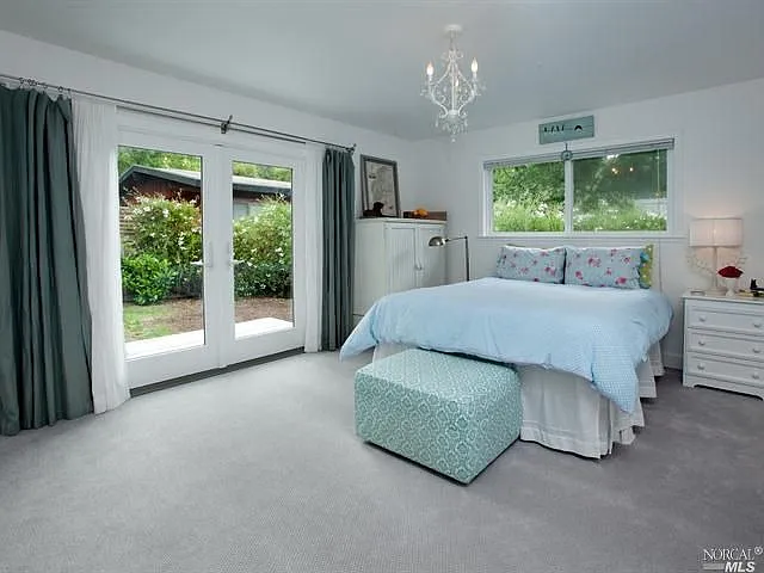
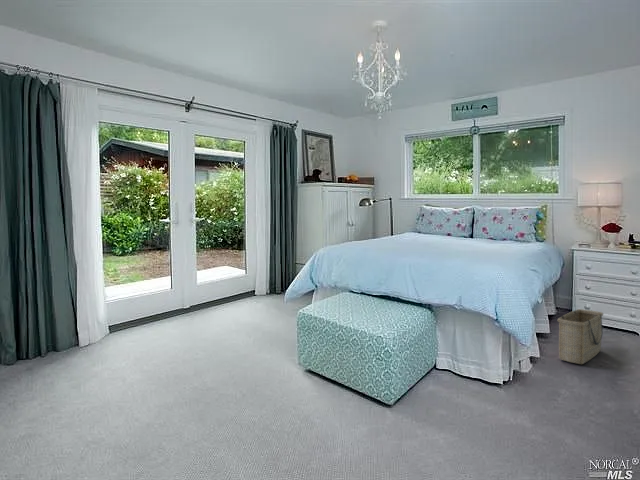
+ basket (580, 335)
